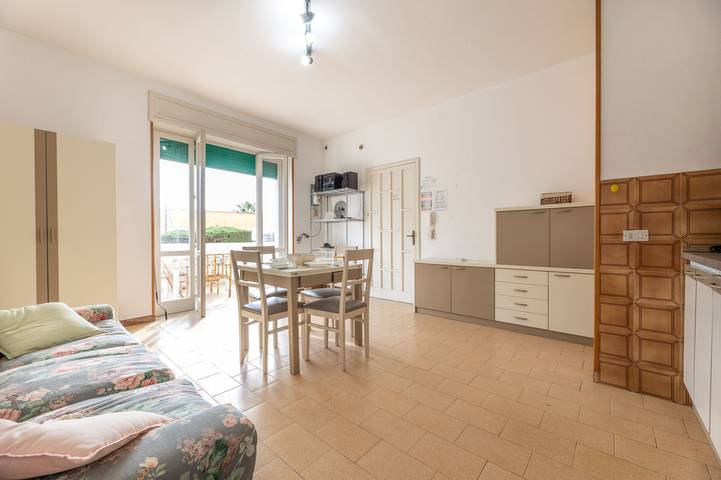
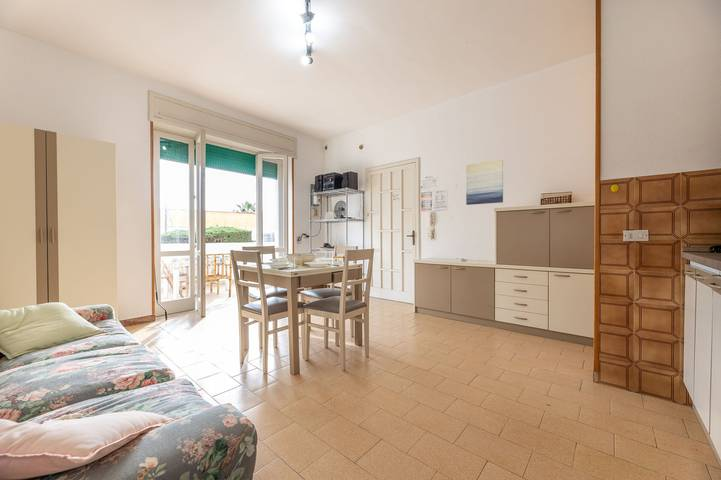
+ wall art (484, 183)
